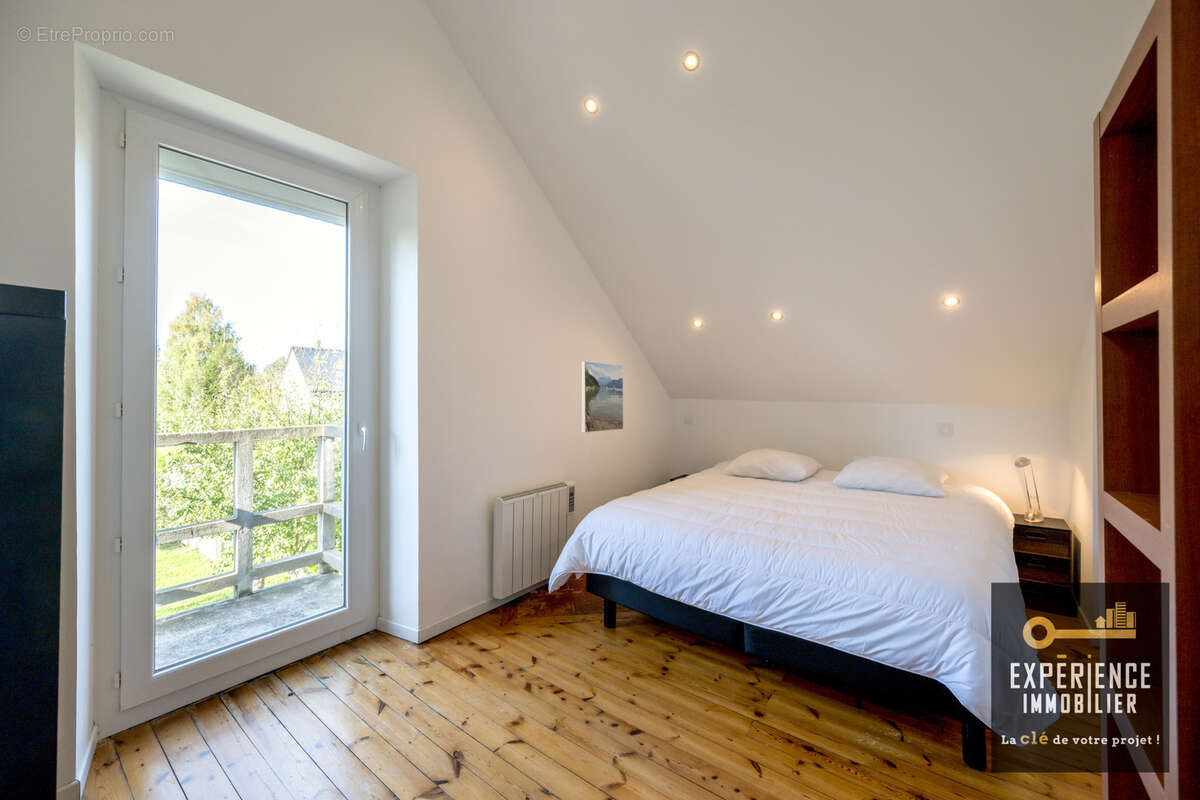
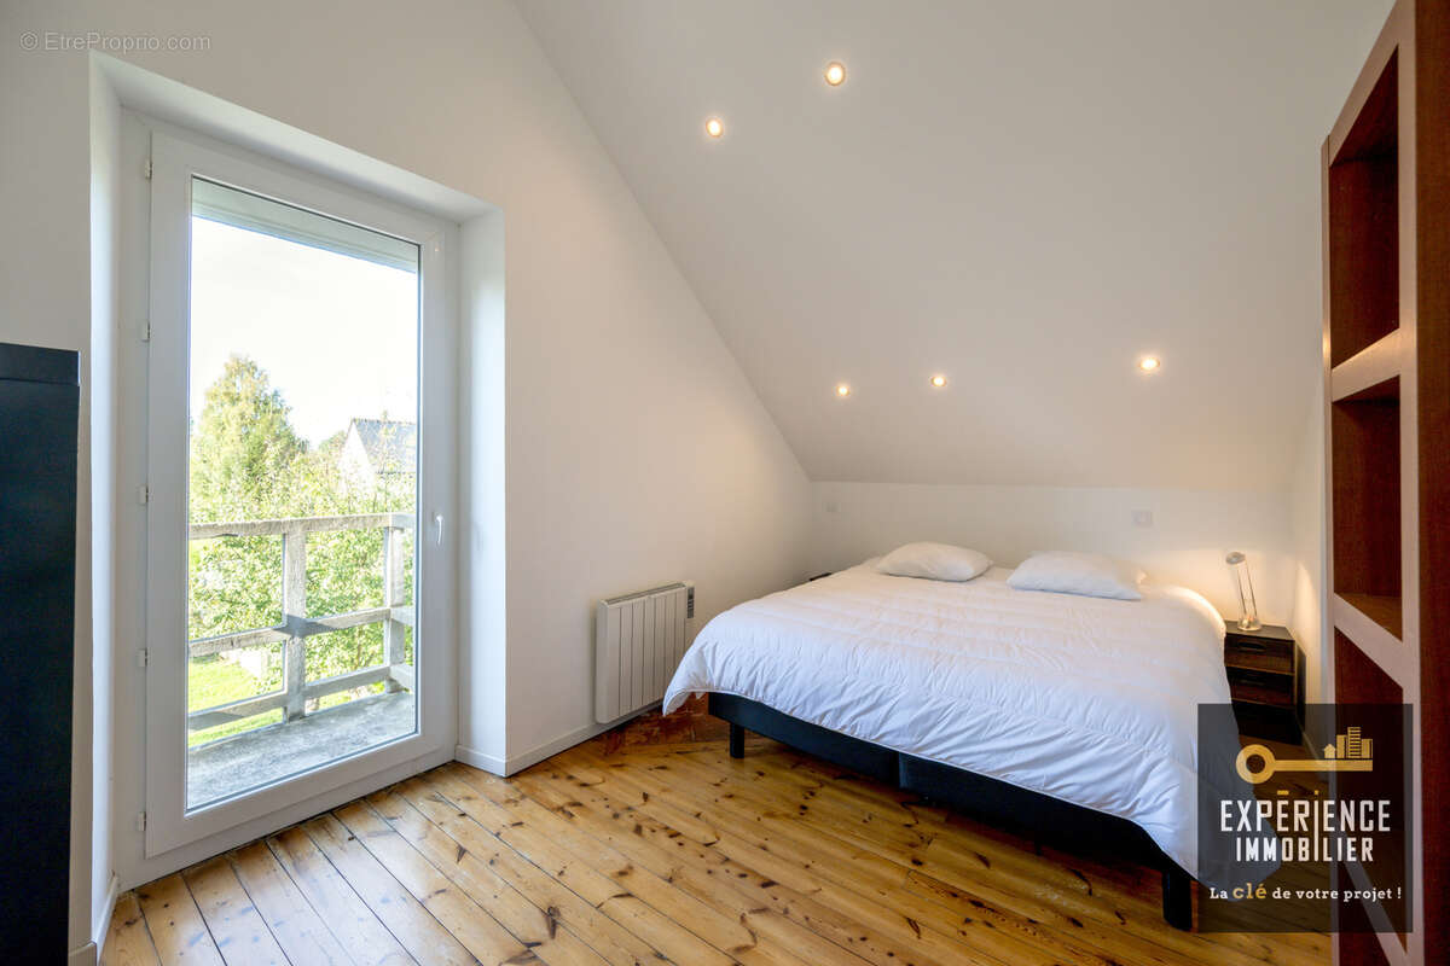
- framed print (603, 397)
